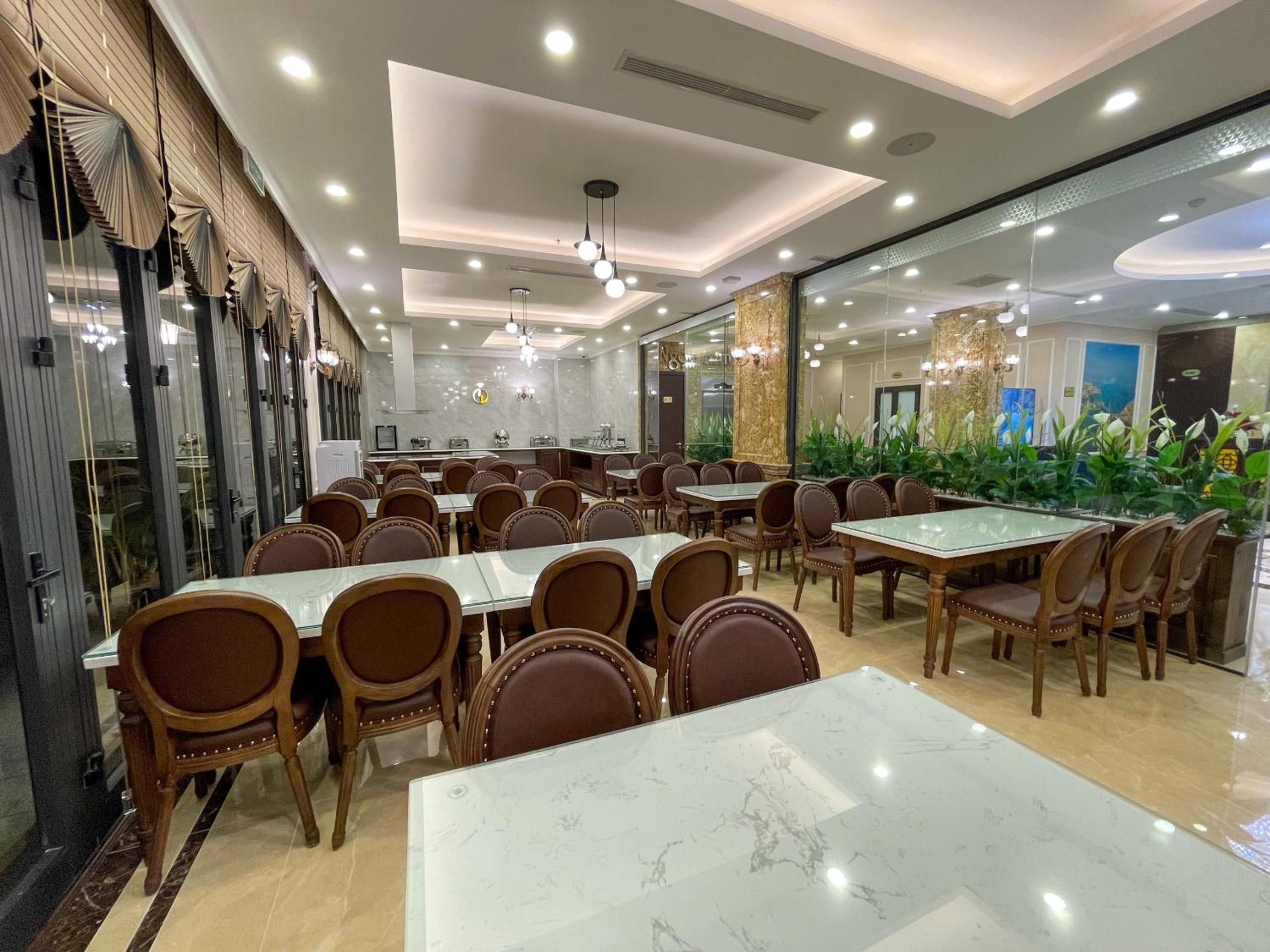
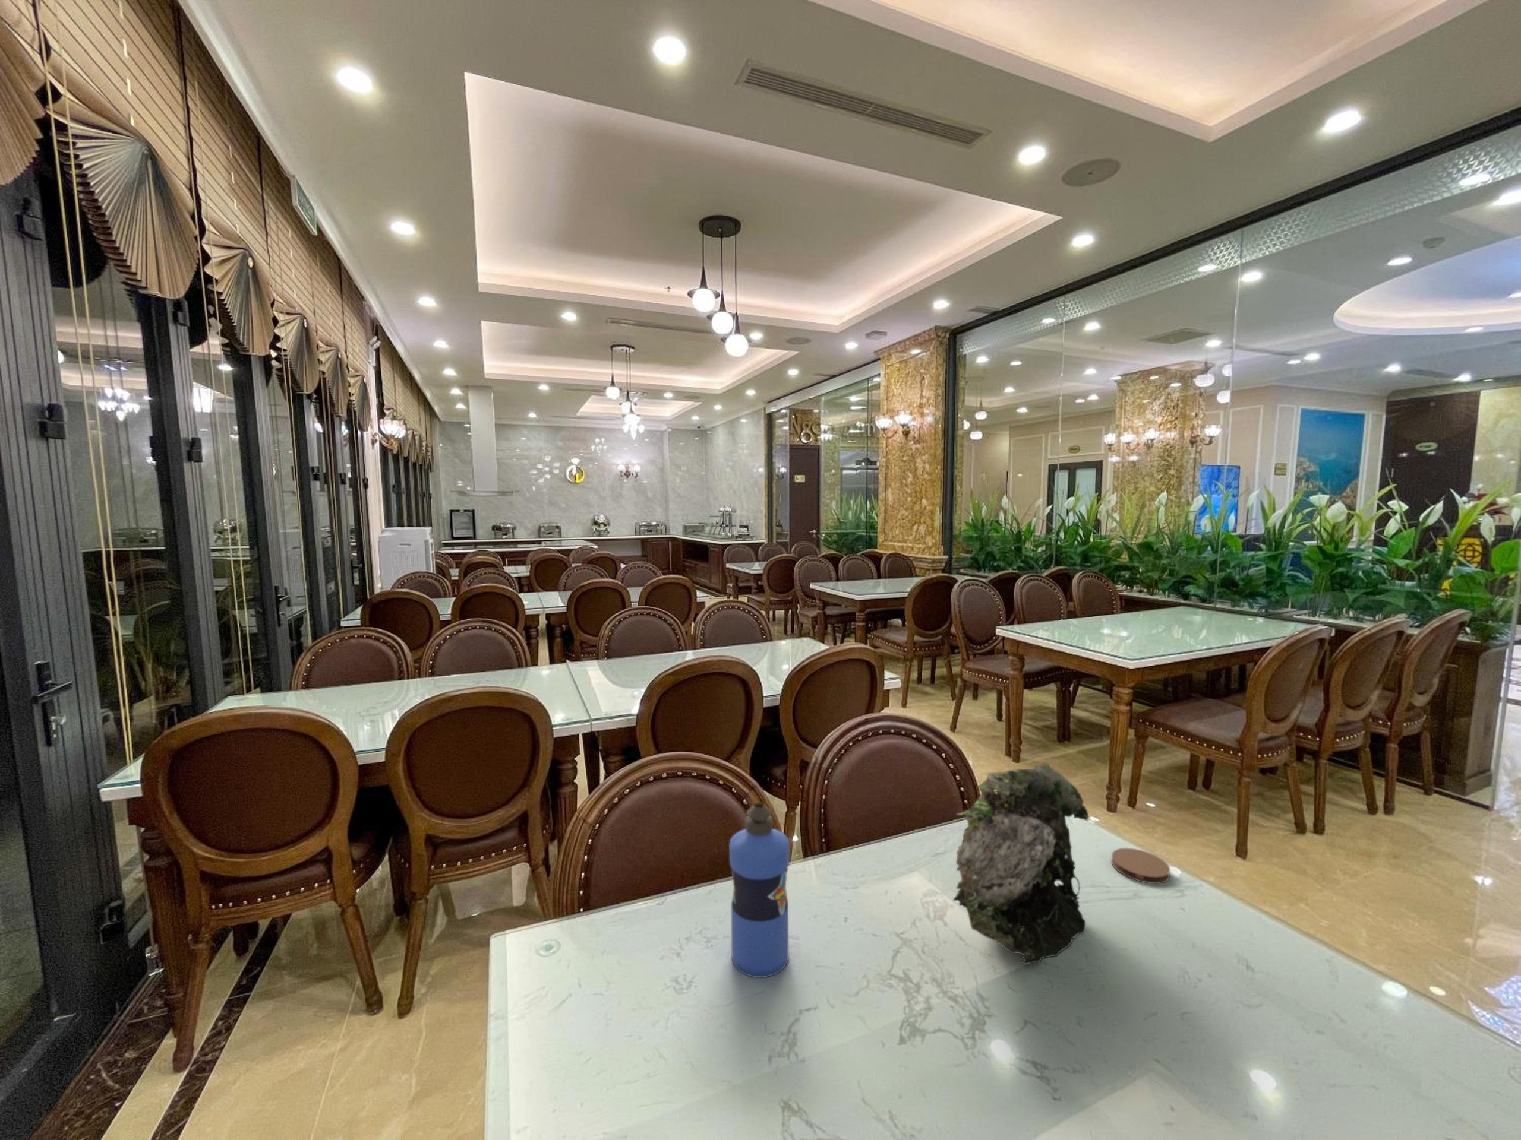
+ water bottle (759, 881)
+ dried flowers (1018, 860)
+ coaster (1140, 865)
